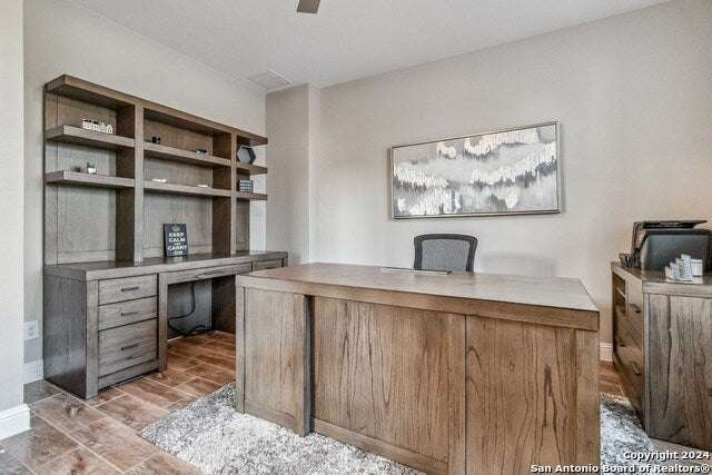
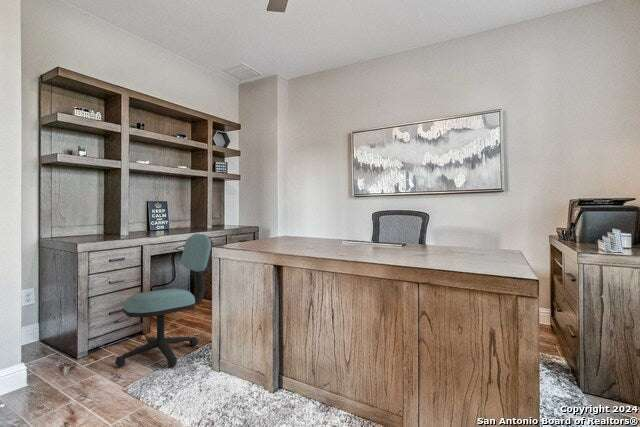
+ office chair (164, 294)
